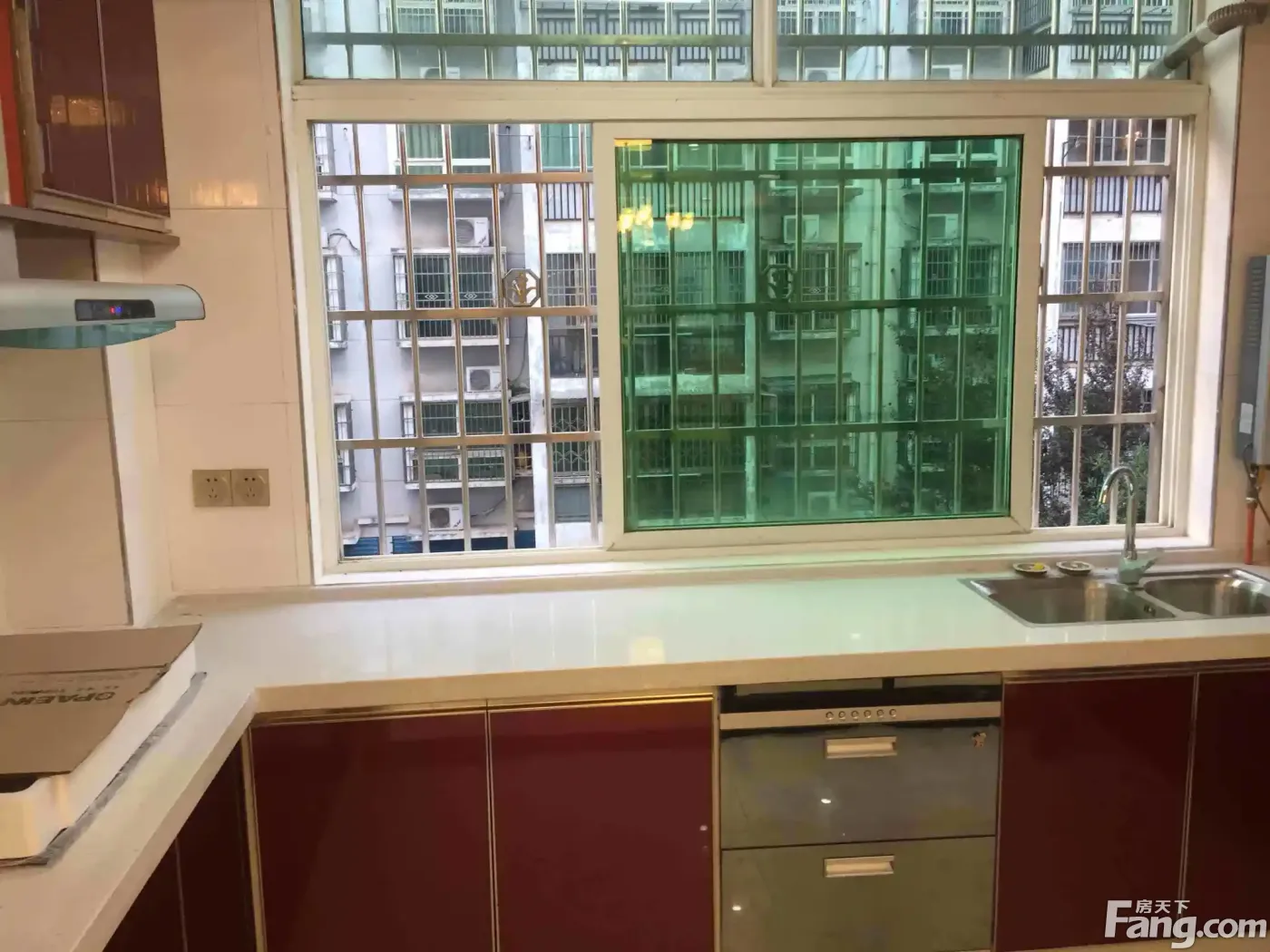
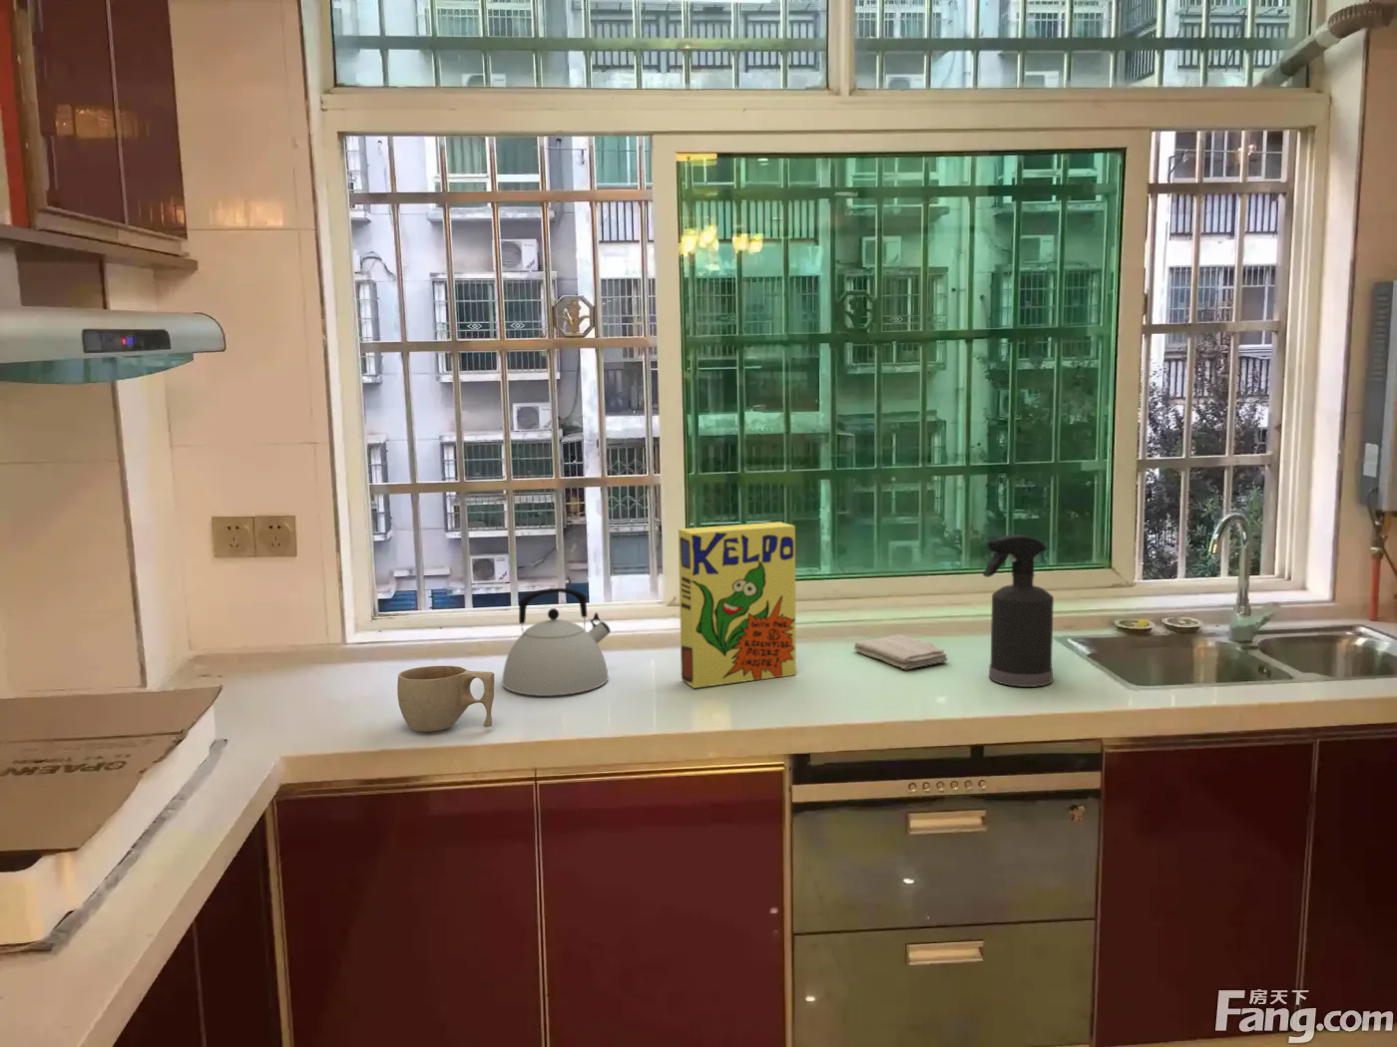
+ spray bottle (1021, 607)
+ cup (447, 699)
+ cereal box (737, 603)
+ washcloth (900, 650)
+ kettle (556, 635)
